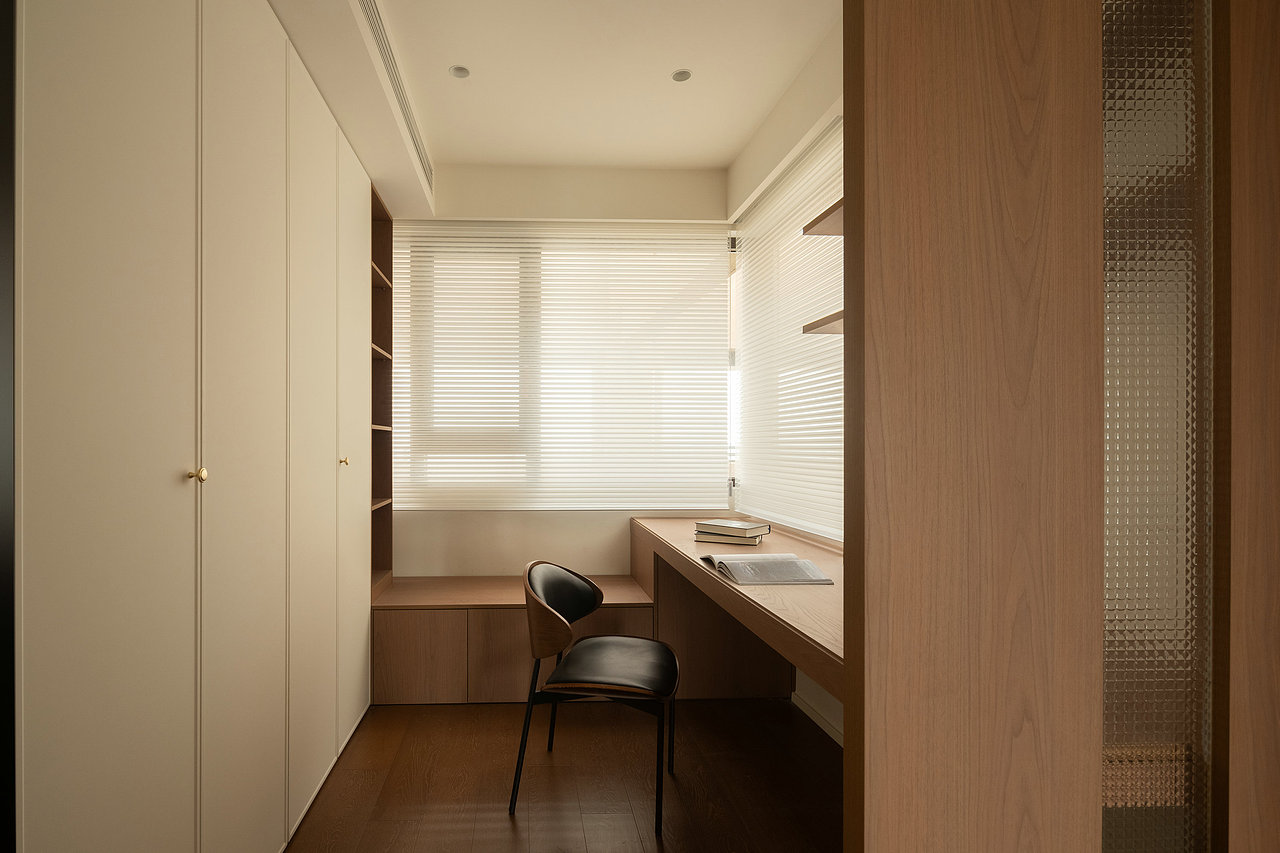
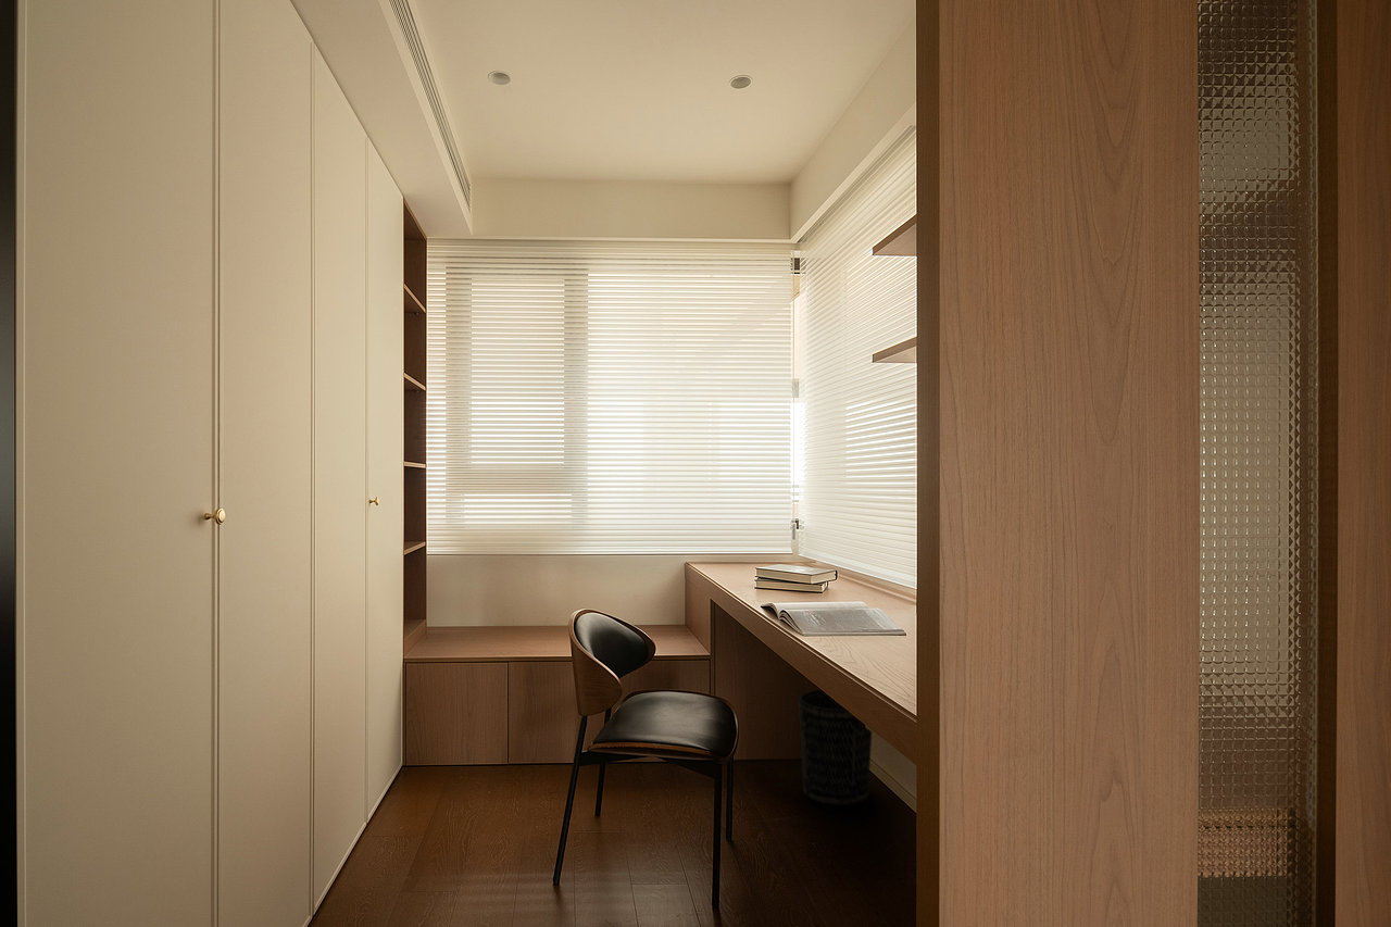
+ wastebasket (835, 746)
